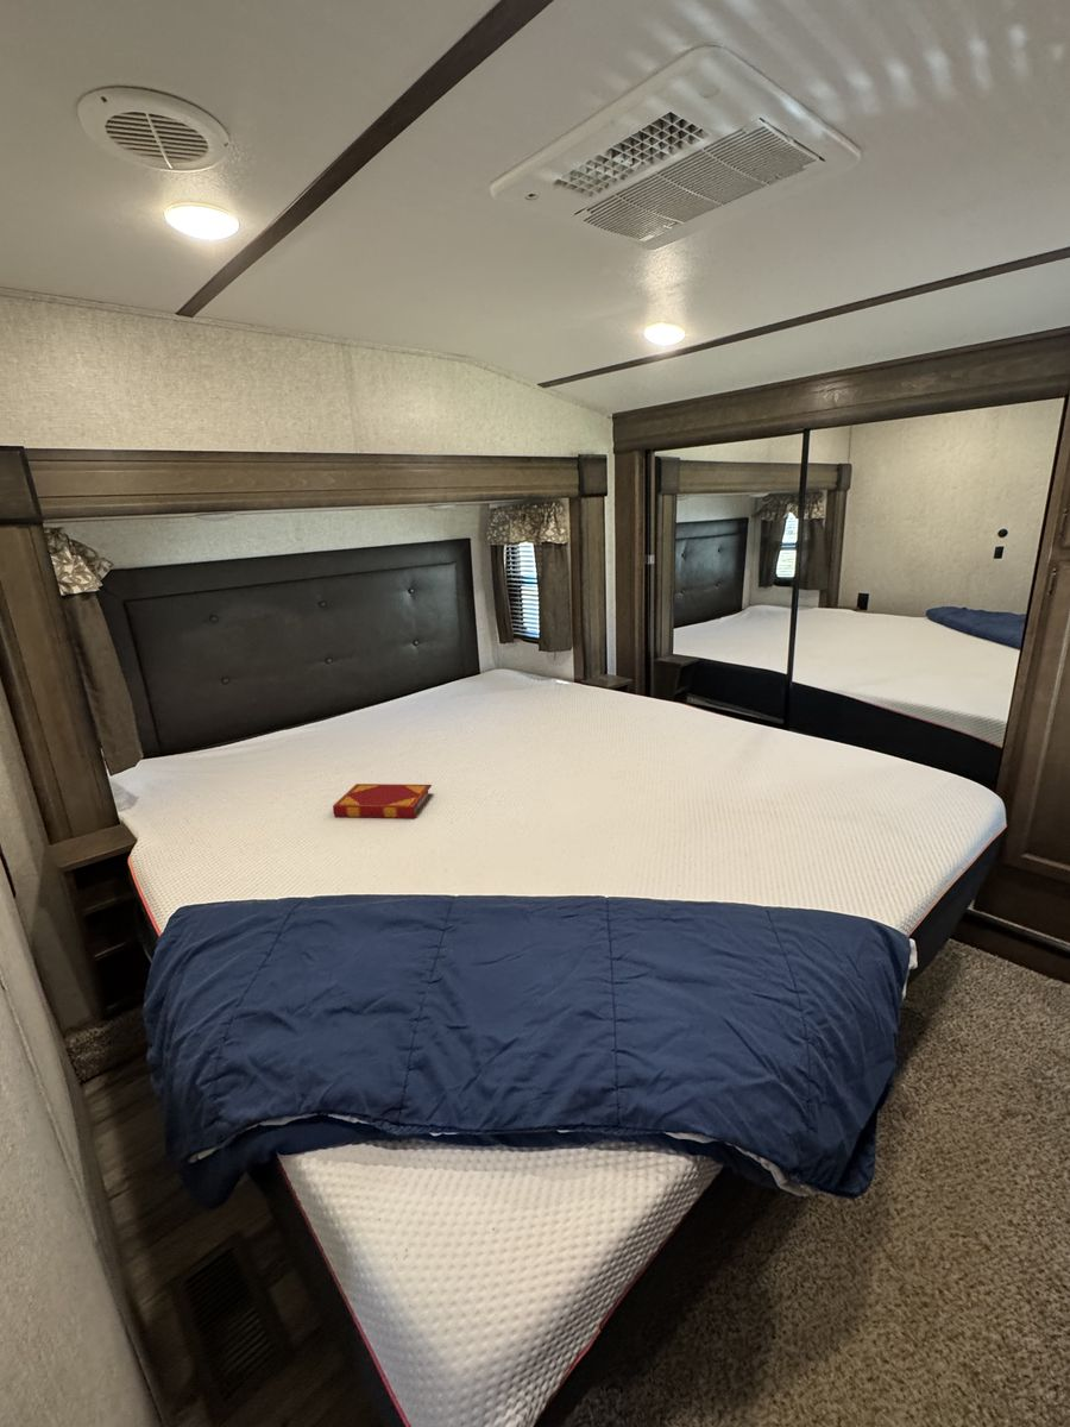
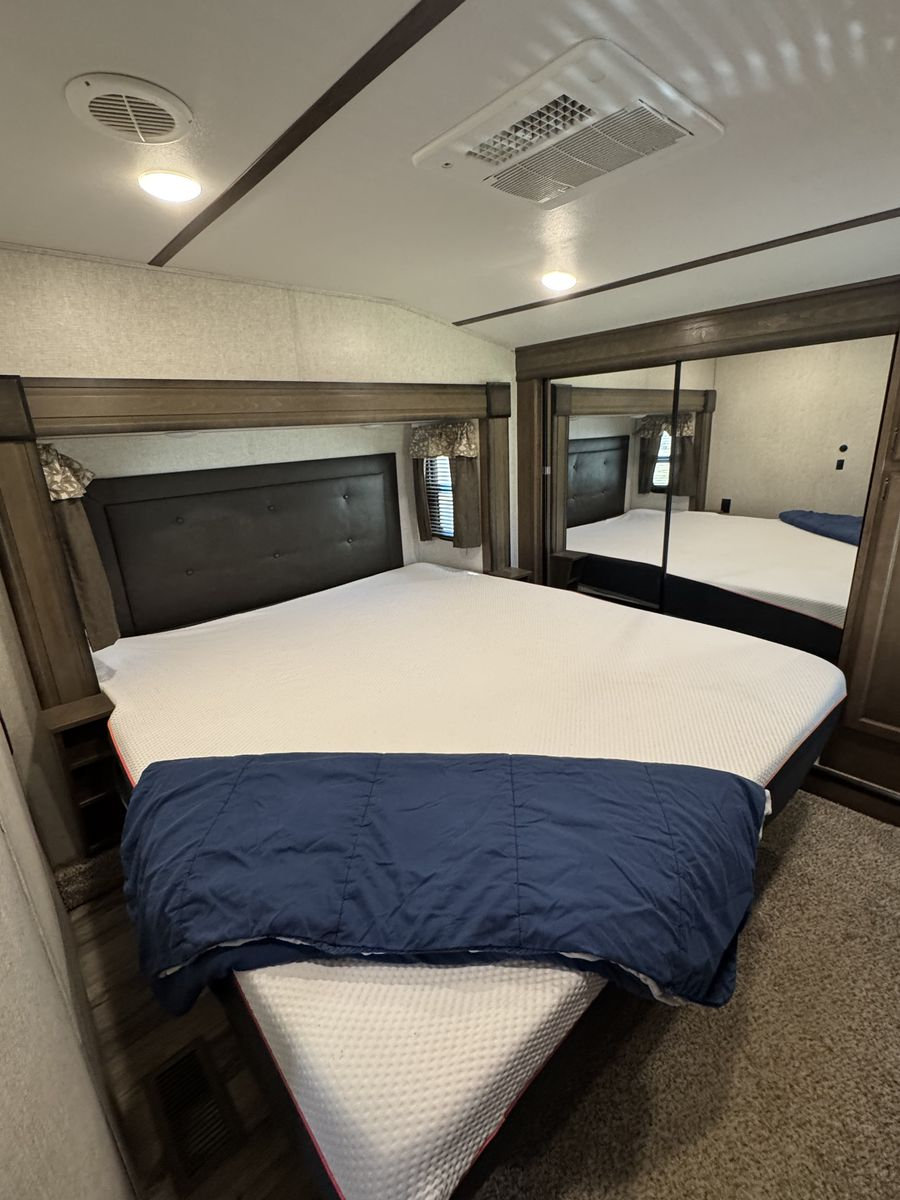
- hardback book (384, 800)
